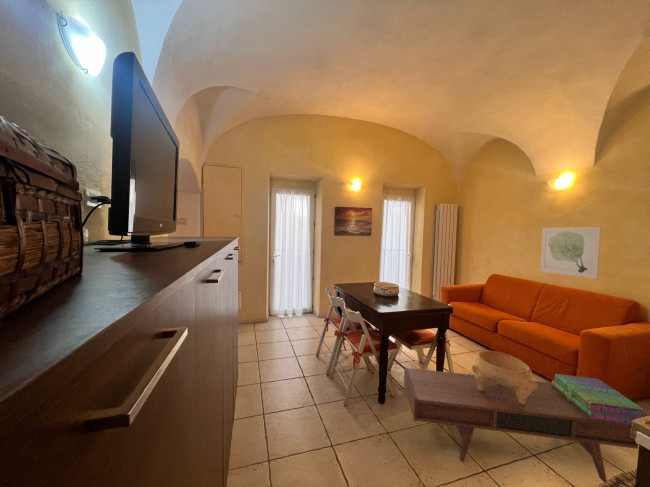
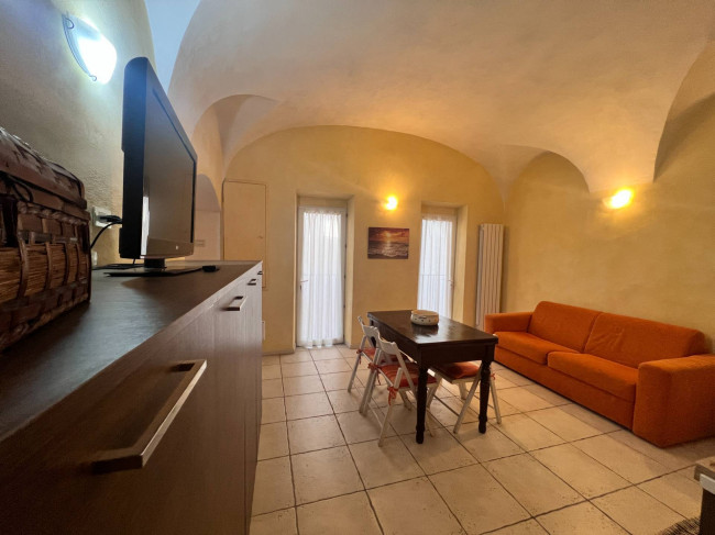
- stack of books (594, 396)
- wall art (567, 251)
- decorative bowl (502, 376)
- coffee table (514, 419)
